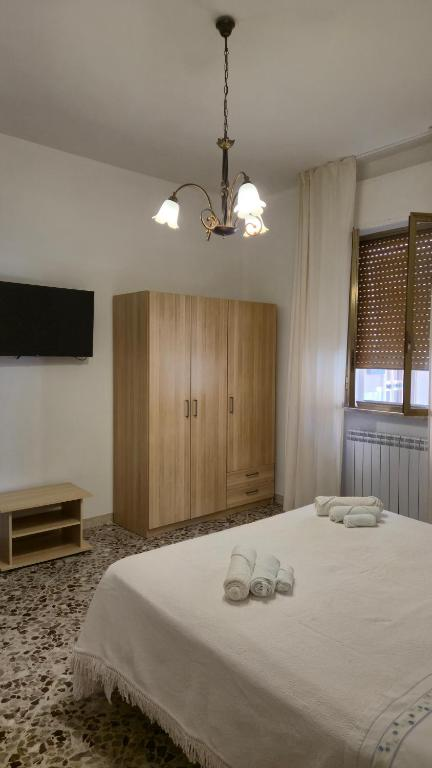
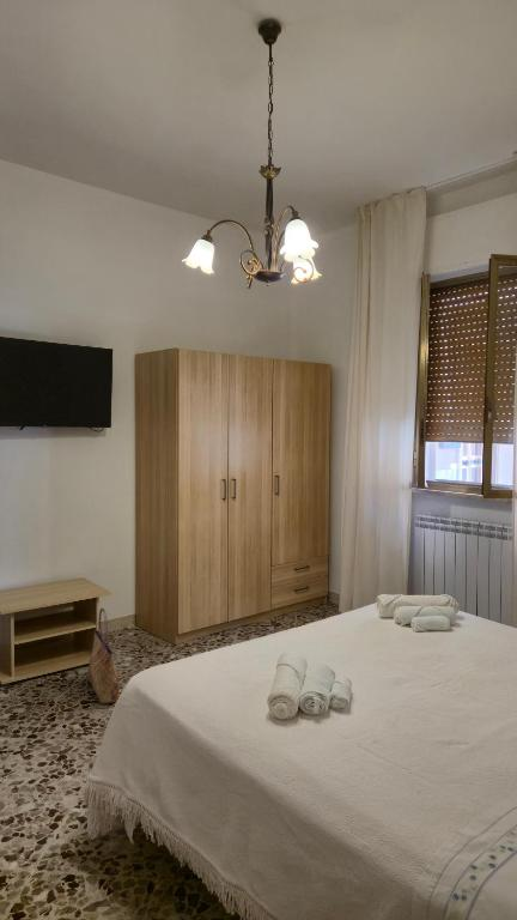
+ tote bag (103, 649)
